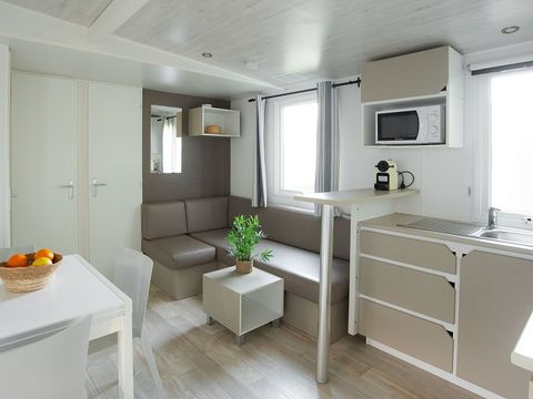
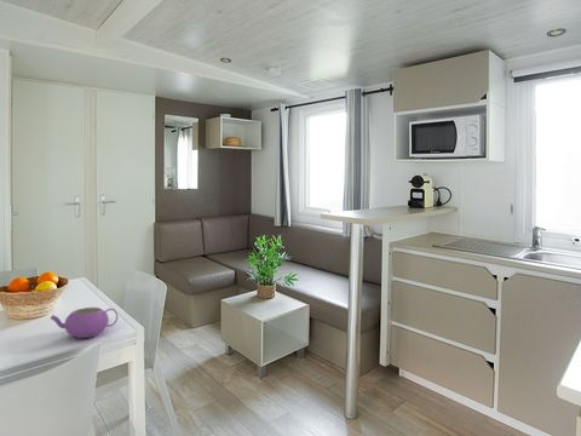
+ teapot (85, 322)
